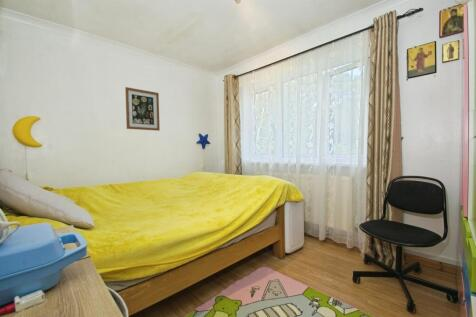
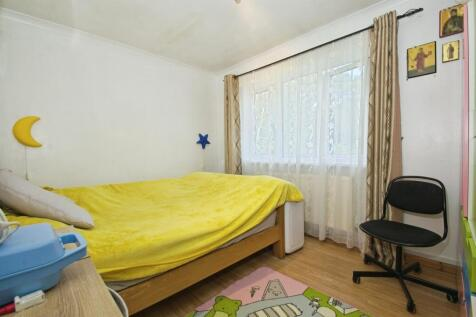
- wall art (143, 110)
